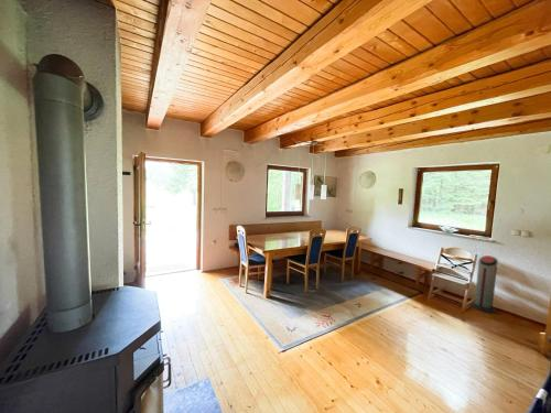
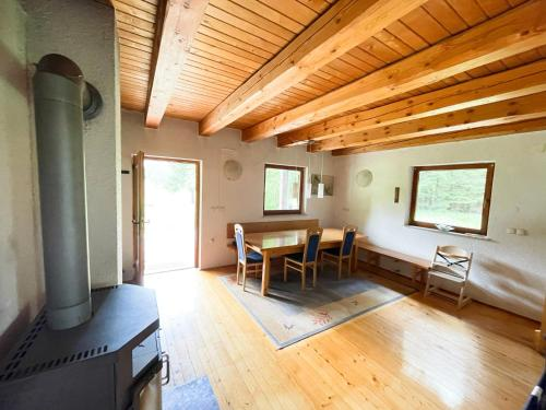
- air purifier (485, 282)
